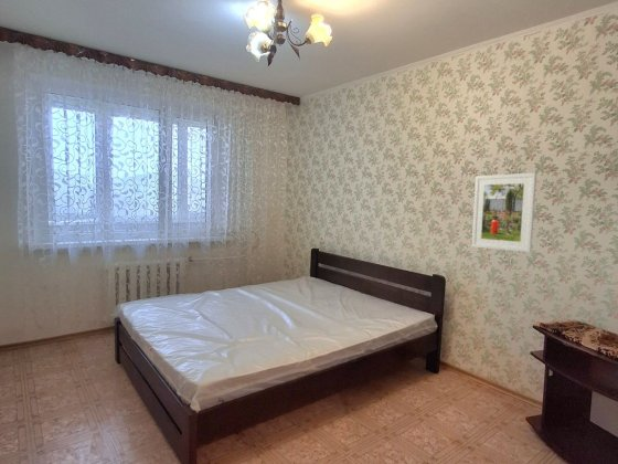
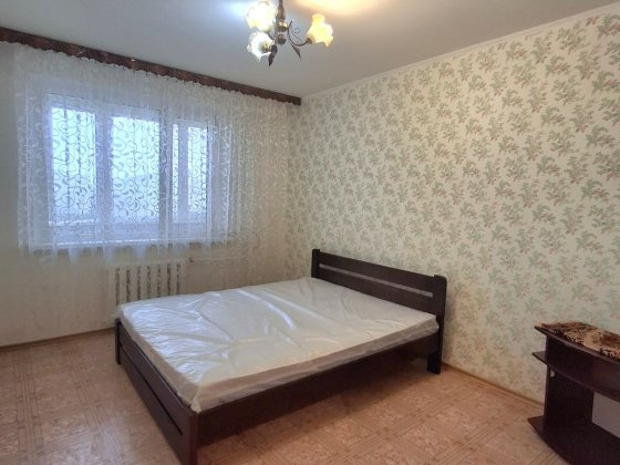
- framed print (501, 212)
